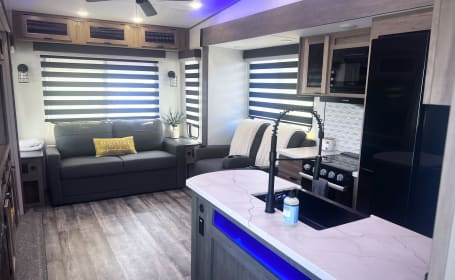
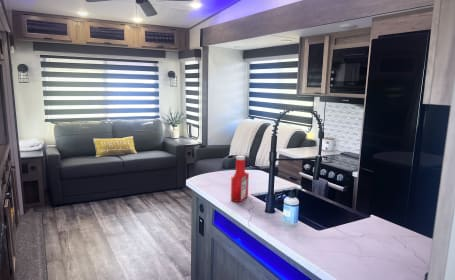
+ soap bottle (240, 177)
